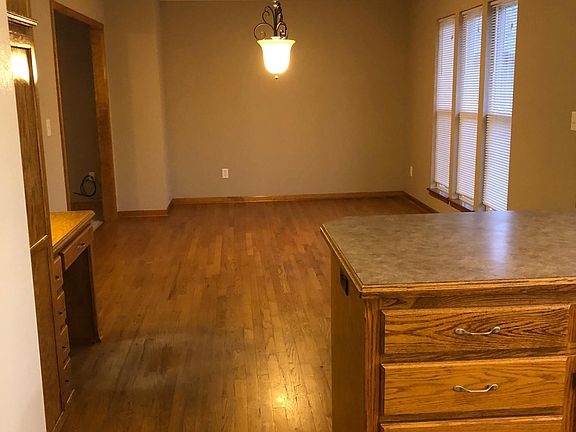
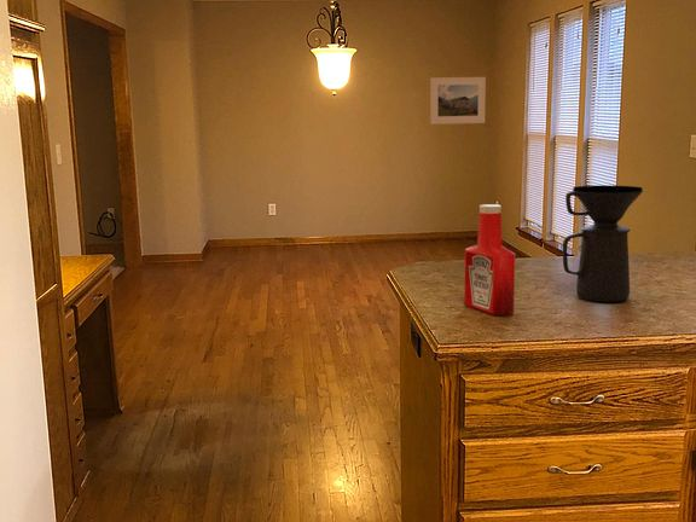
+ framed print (458, 100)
+ coffee maker (604, 243)
+ soap bottle (489, 257)
